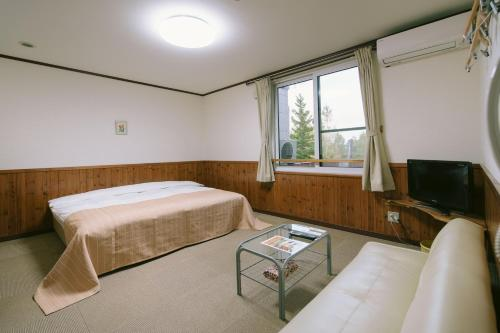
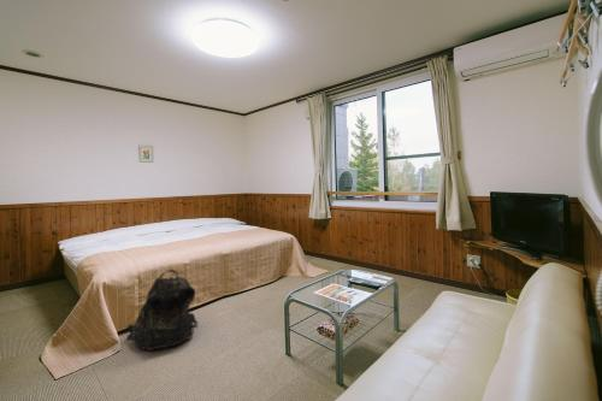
+ backpack (165, 301)
